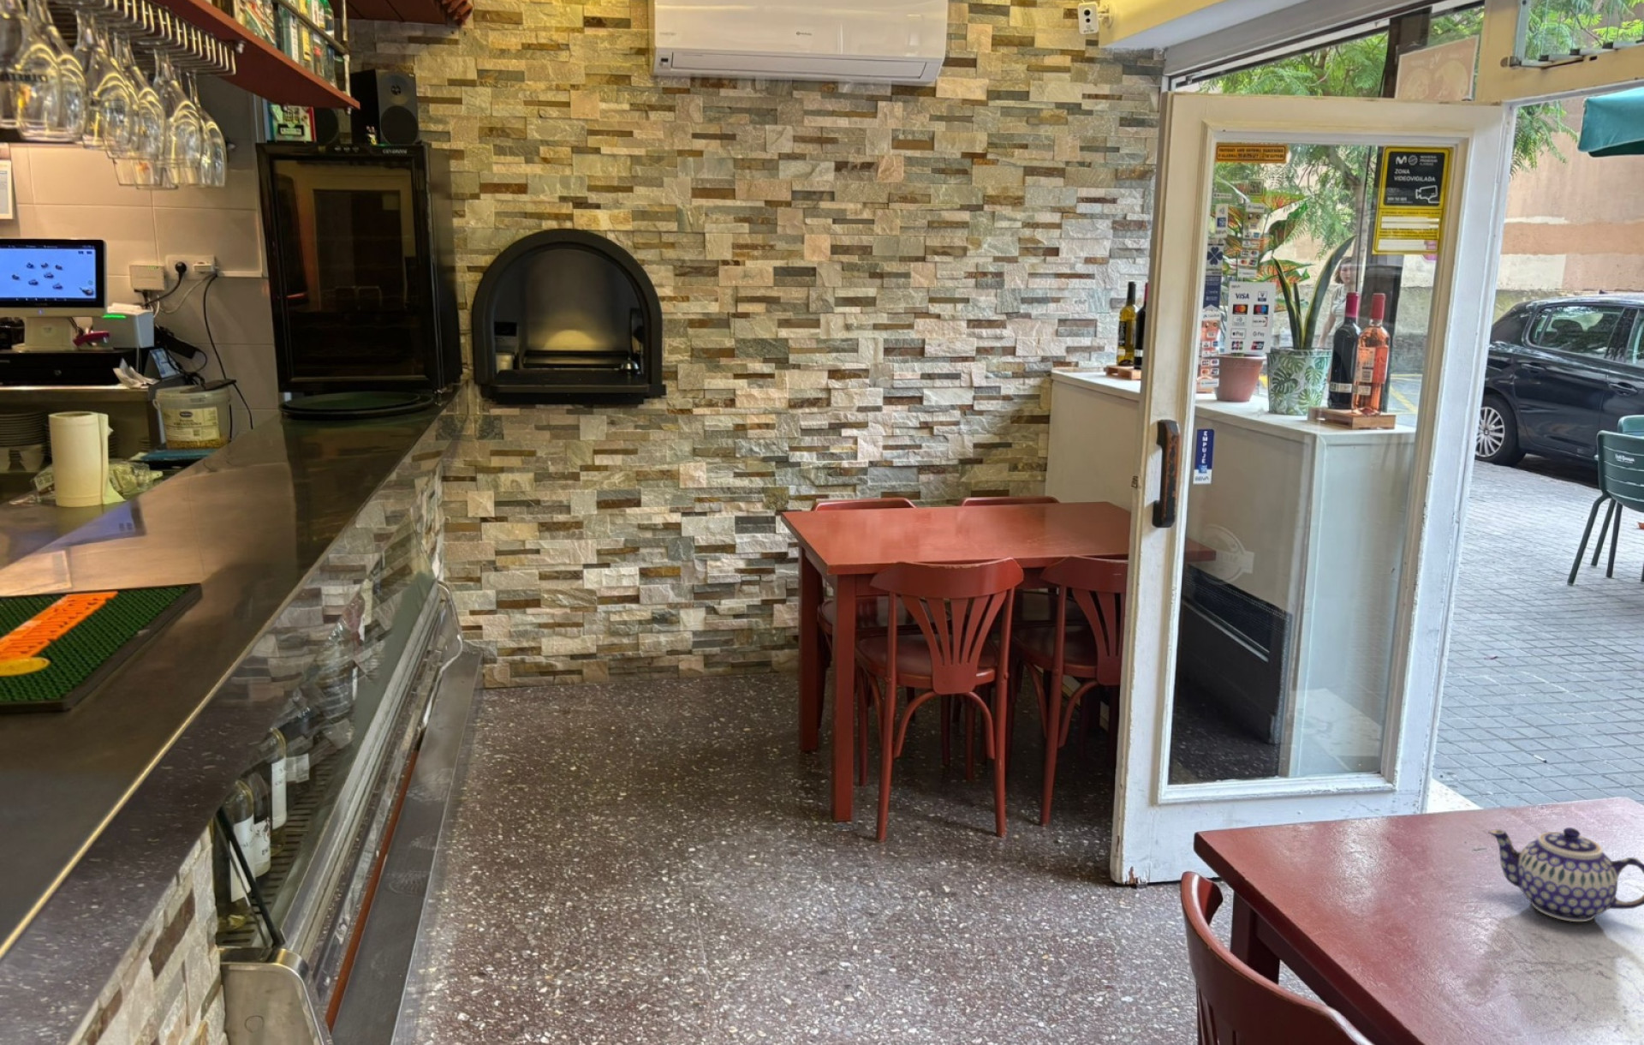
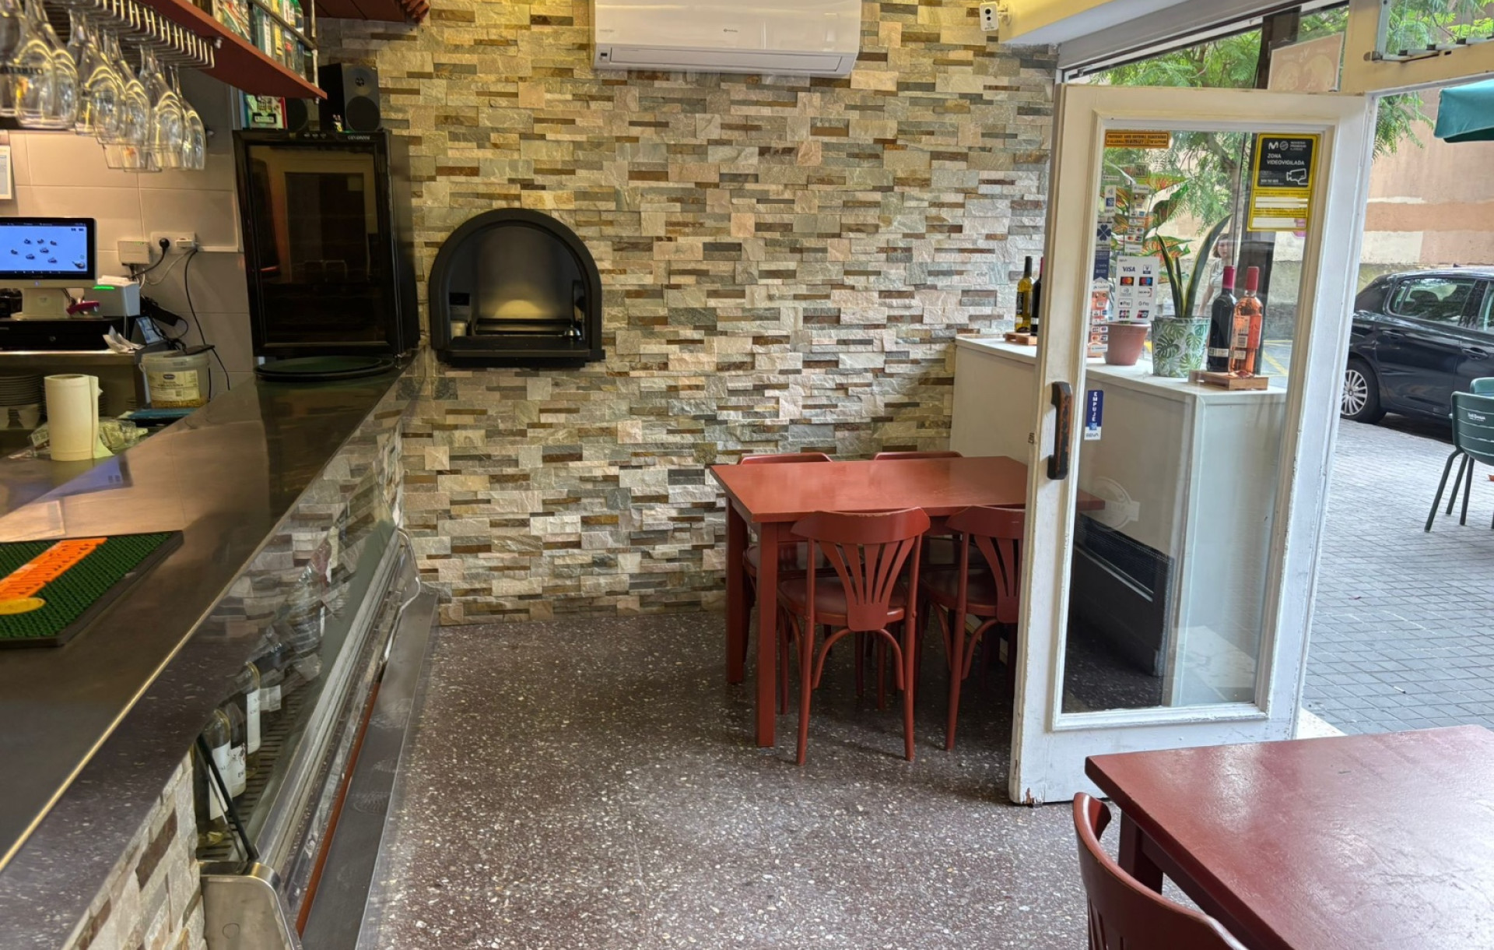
- teapot (1566, 869)
